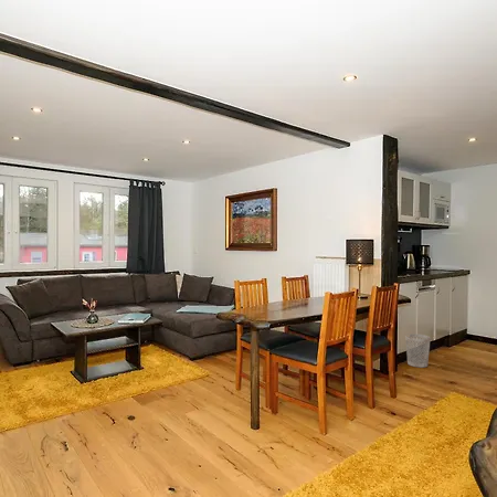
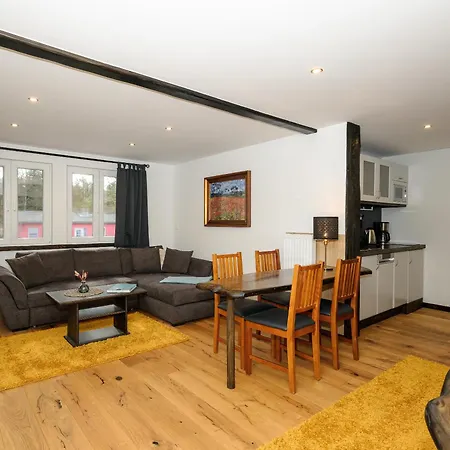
- wastebasket (416, 350)
